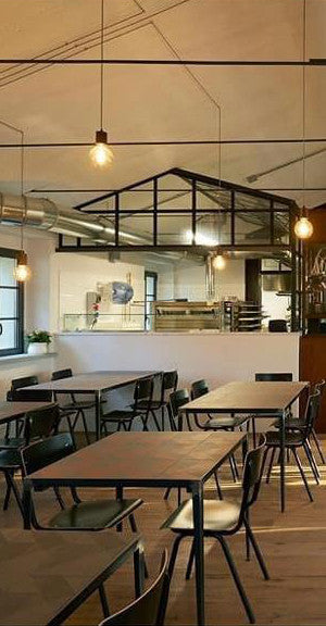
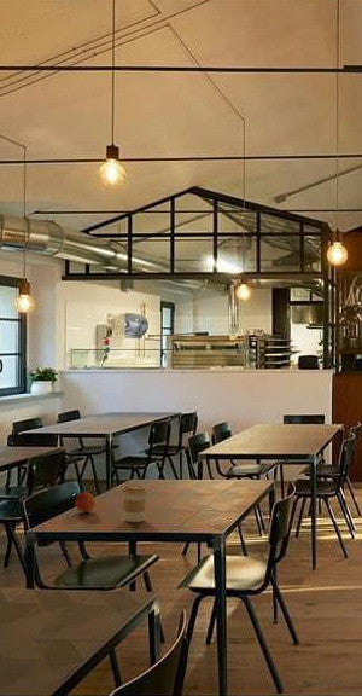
+ coffee cup (134, 503)
+ fruit (84, 501)
